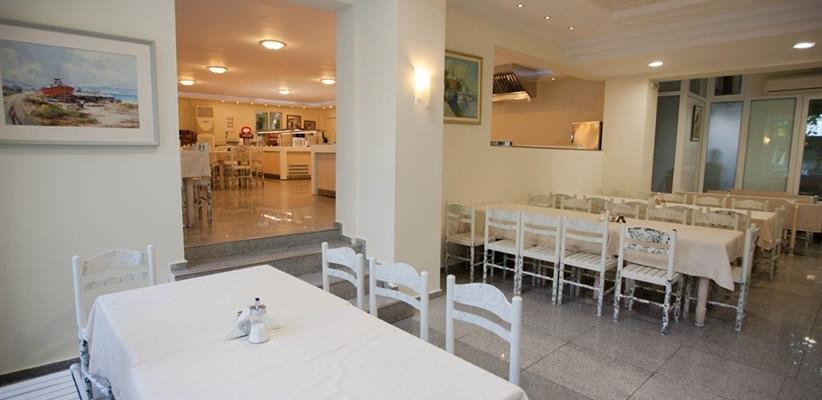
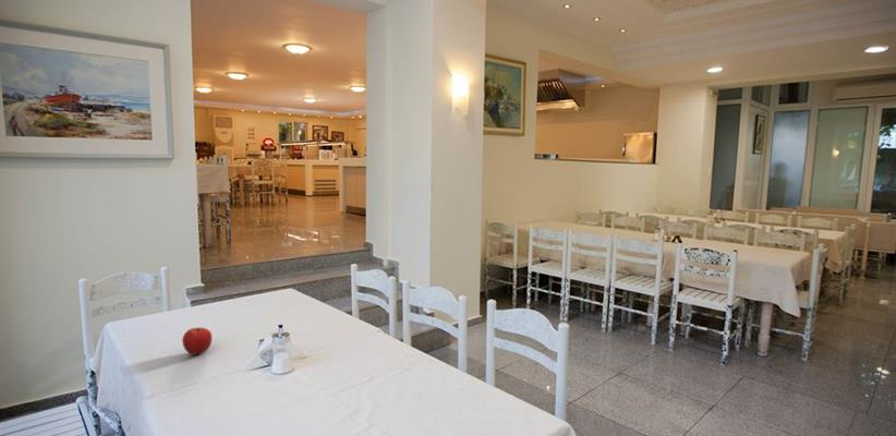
+ fruit (197, 339)
